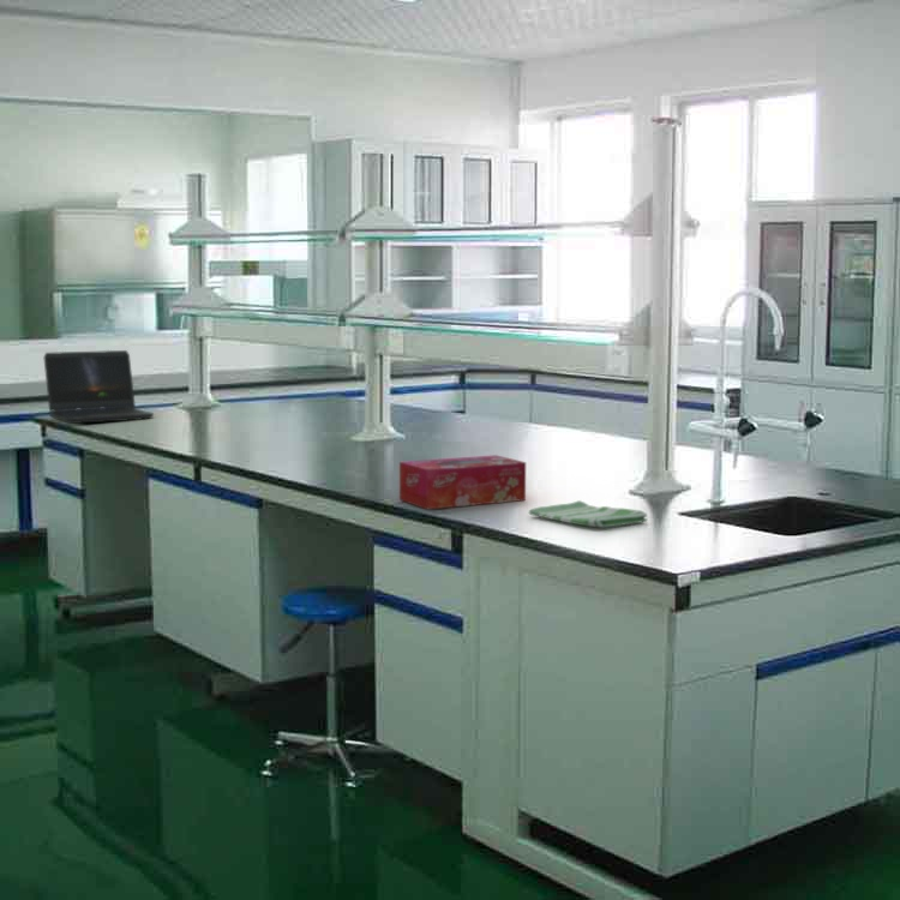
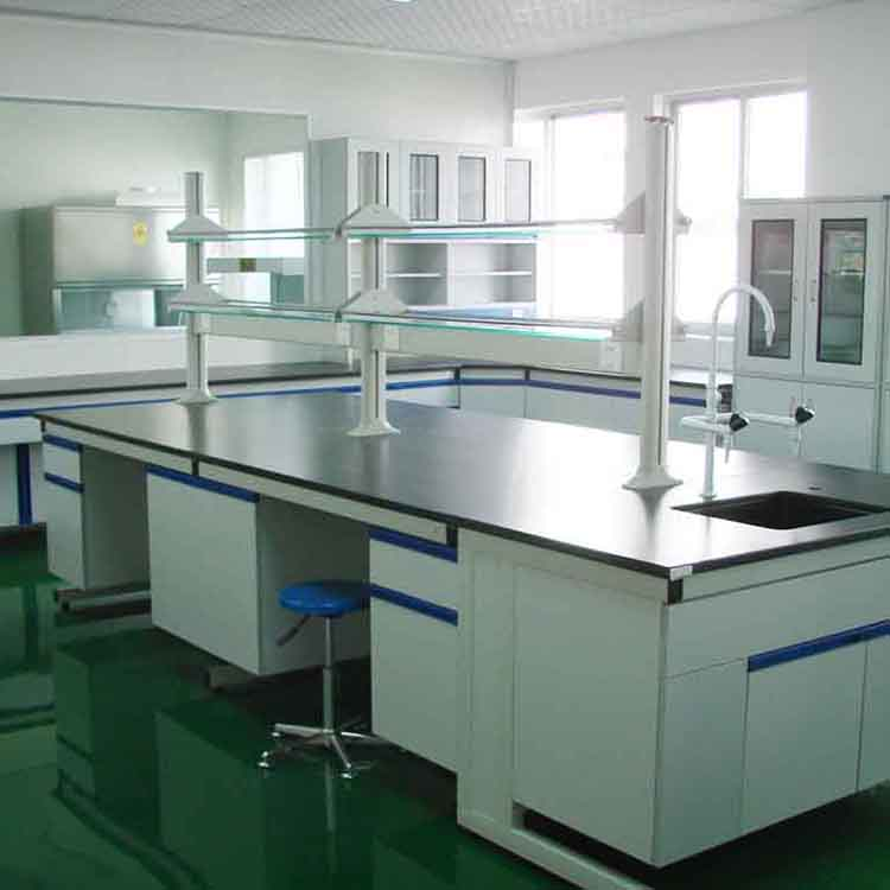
- tissue box (462, 481)
- dish towel (588, 514)
- laptop computer (98, 385)
